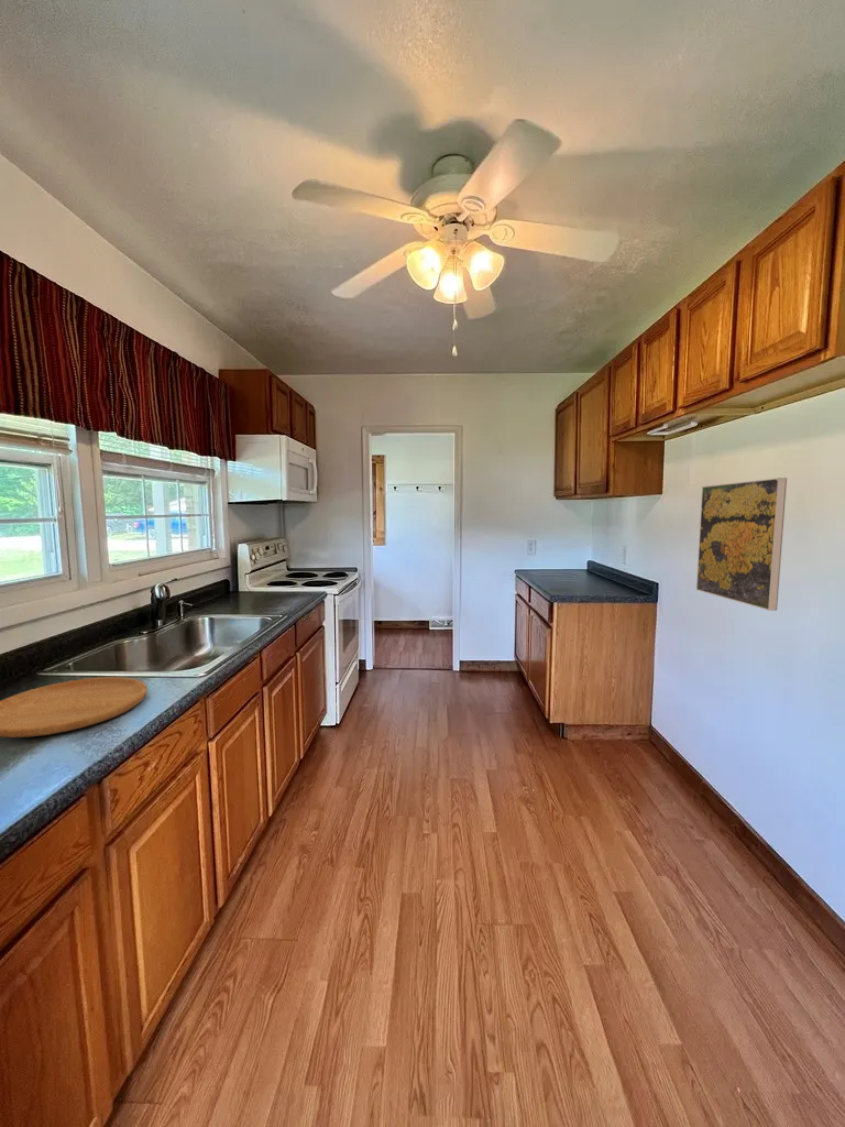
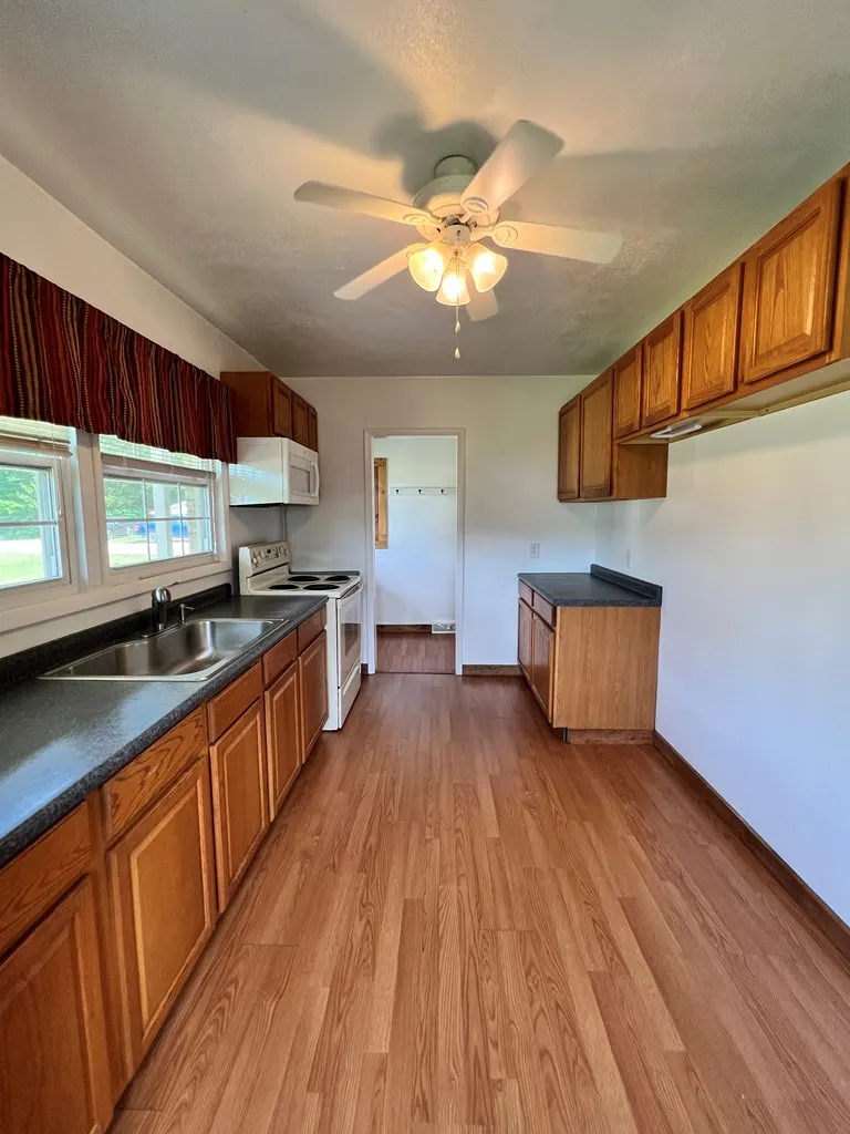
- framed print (735, 541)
- cutting board (69, 703)
